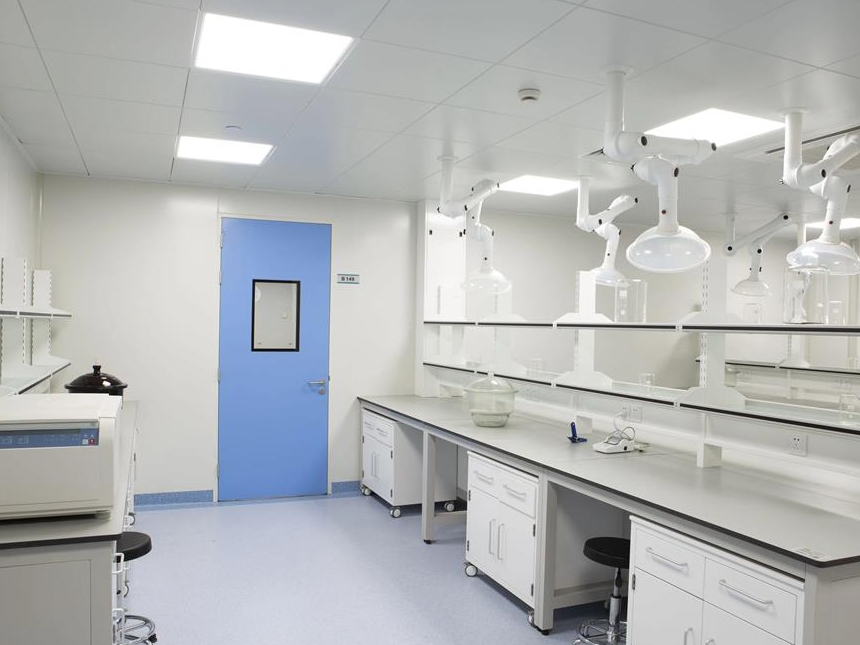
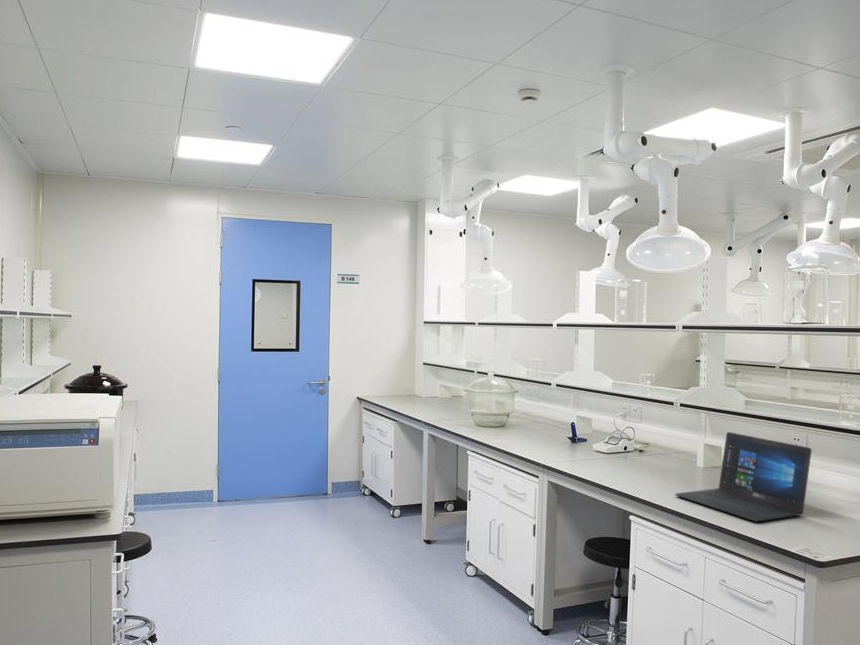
+ laptop (740, 473)
